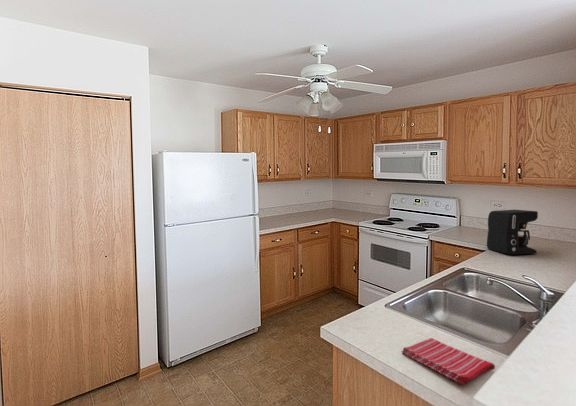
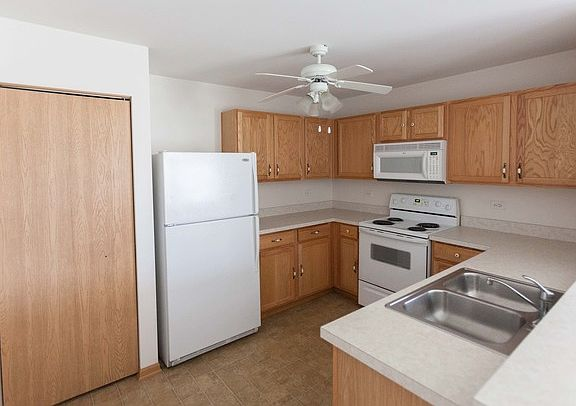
- coffee maker (513, 231)
- dish towel (446, 357)
